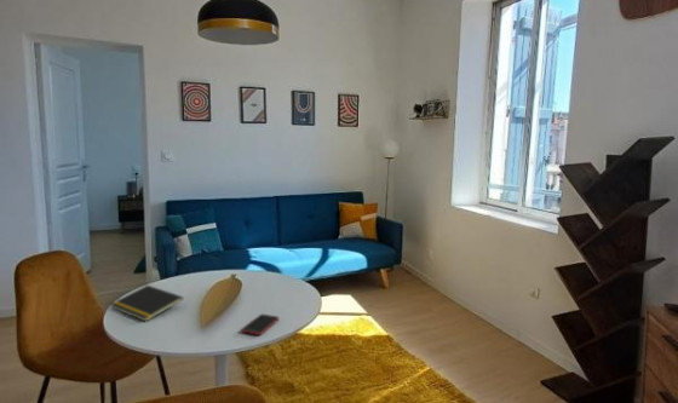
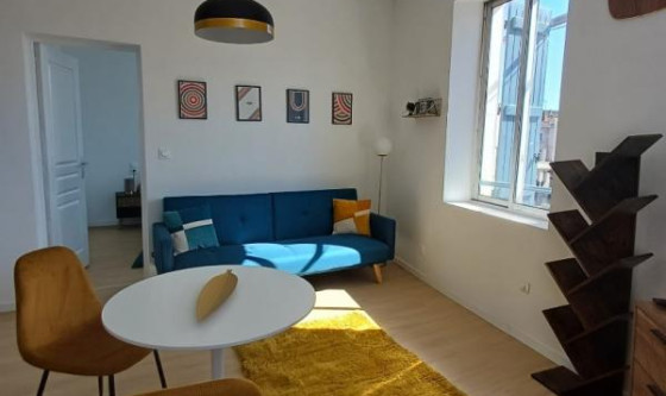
- notepad (146, 301)
- cell phone (260, 323)
